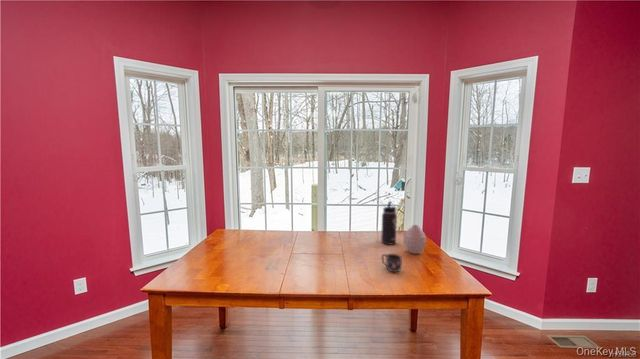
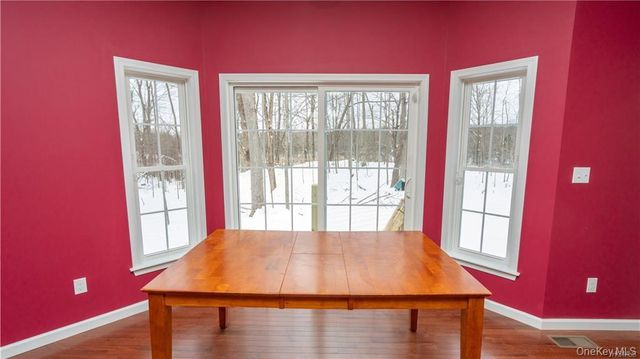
- vase (415, 238)
- mug (390, 262)
- thermos bottle (390, 221)
